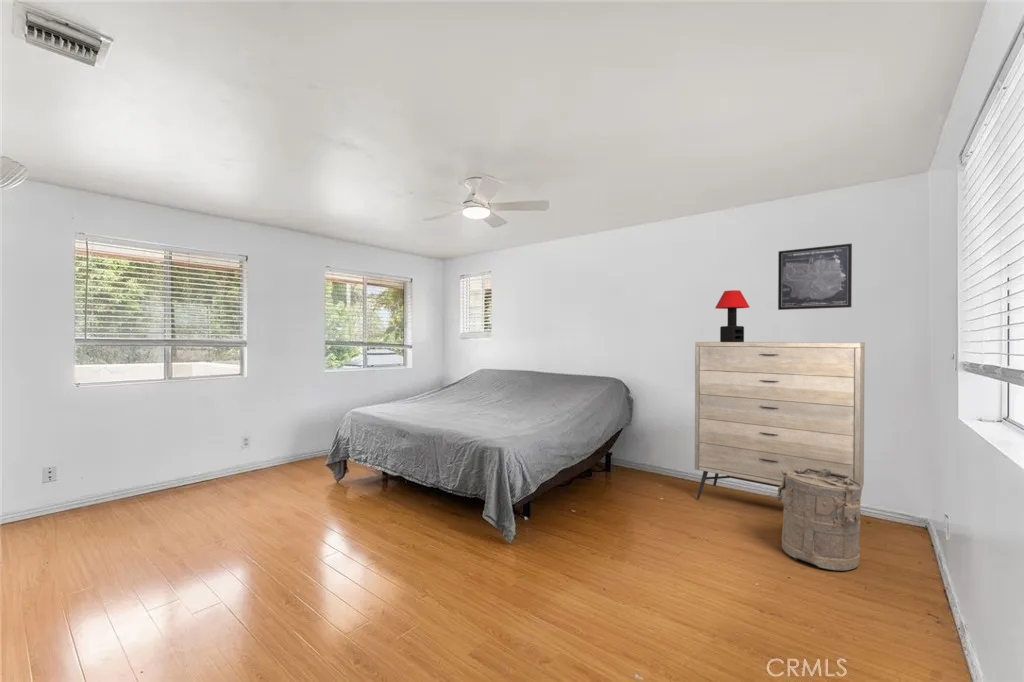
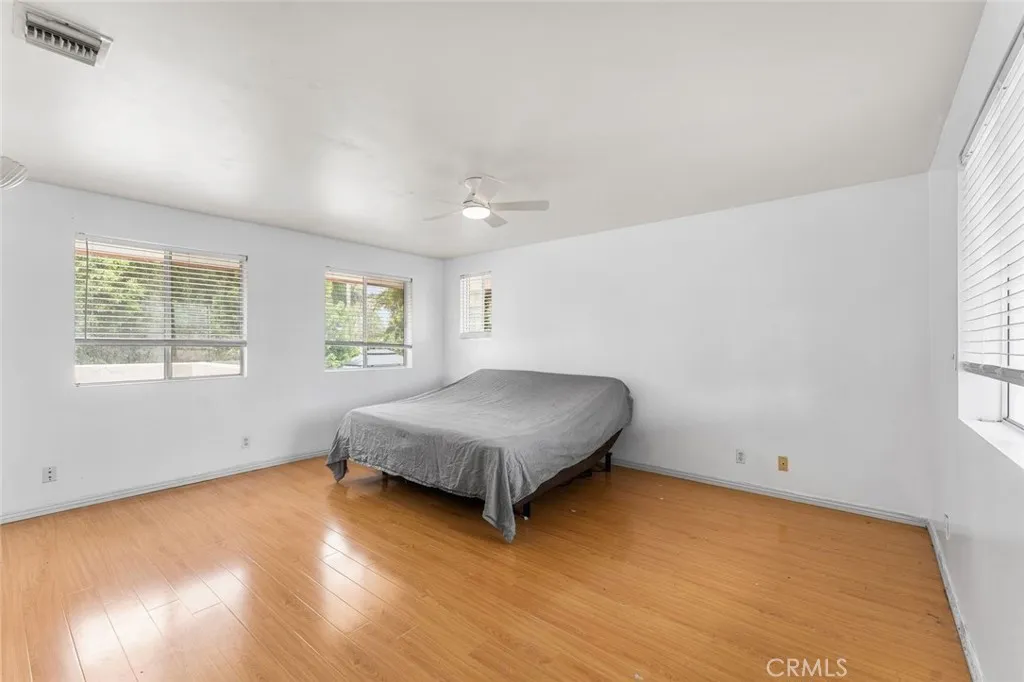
- dresser (775, 424)
- table lamp (732, 316)
- wall art (813, 278)
- laundry hamper (821, 514)
